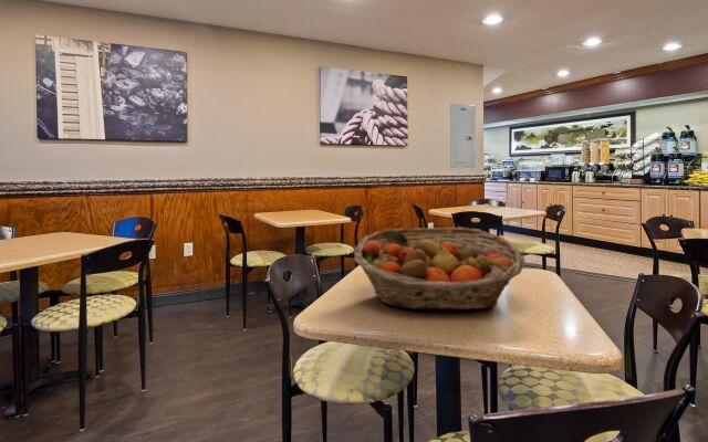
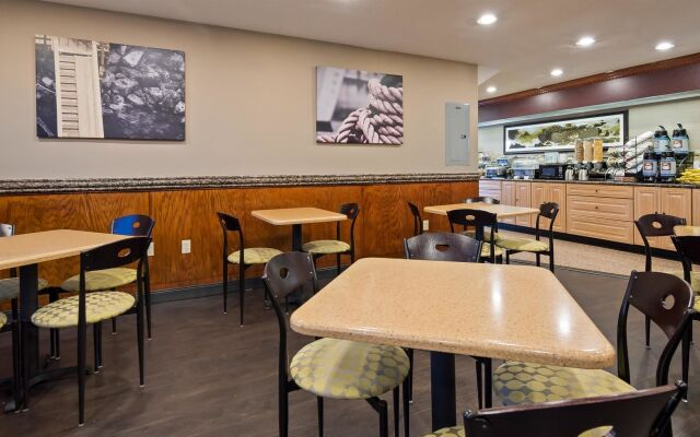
- fruit basket (436, 264)
